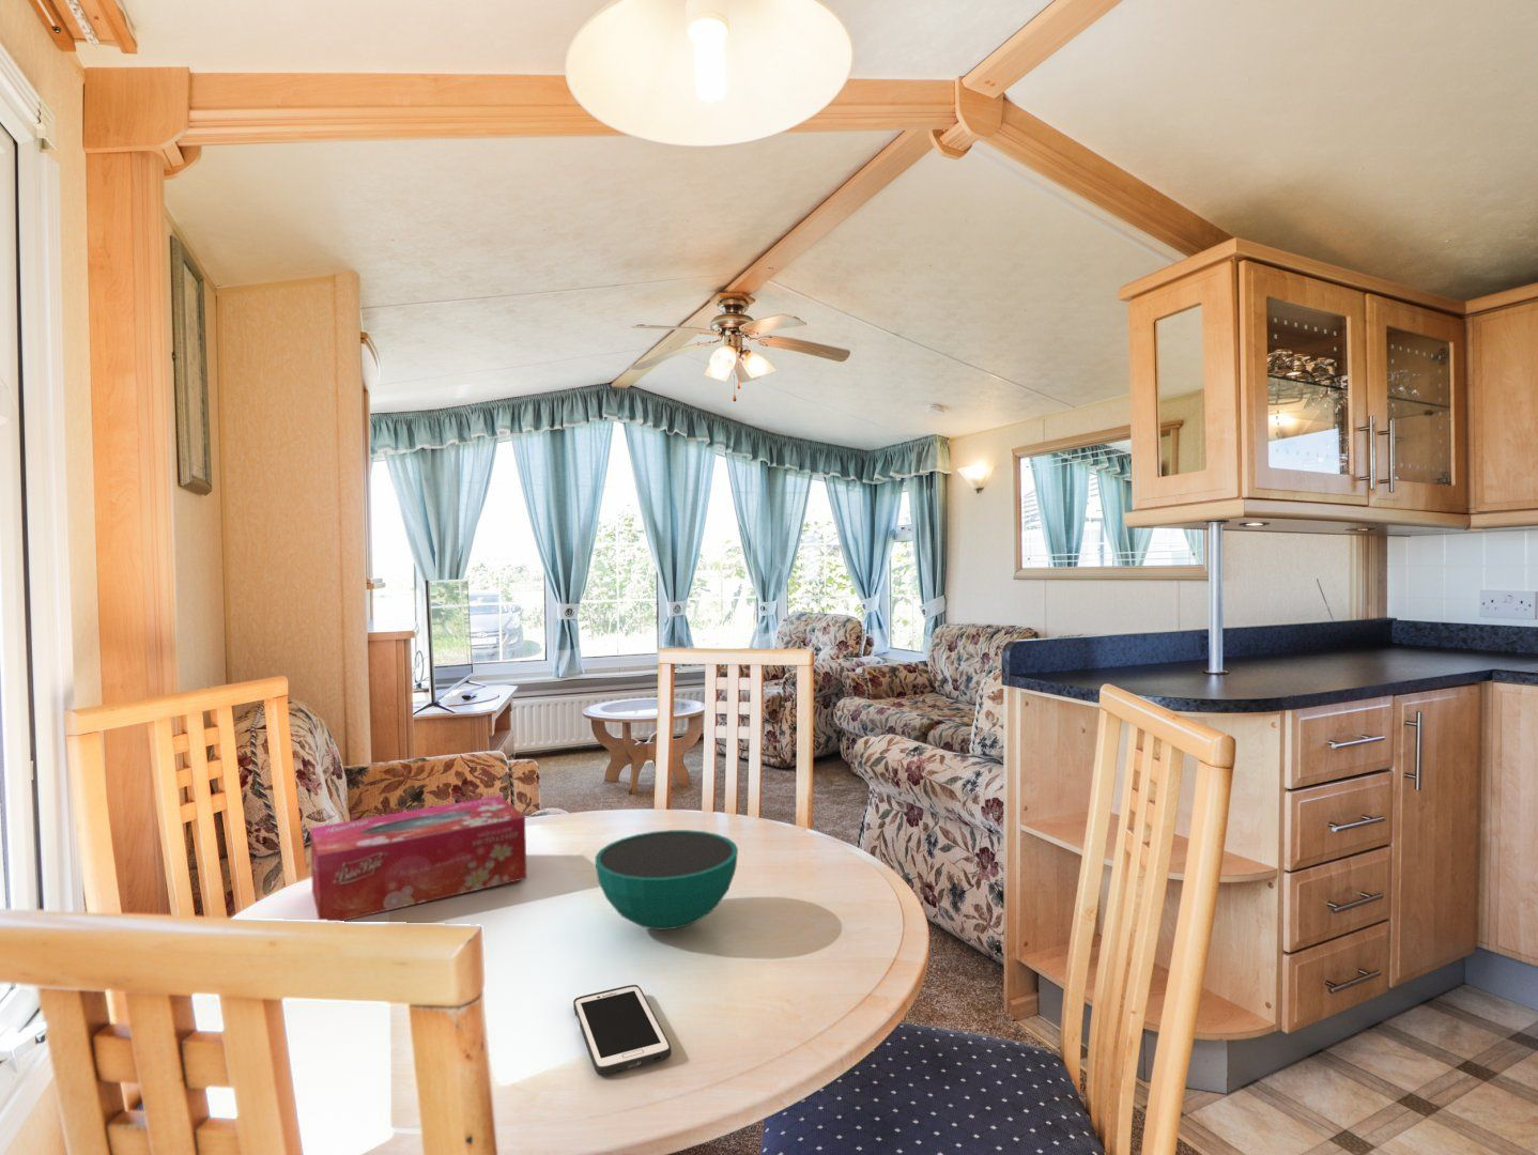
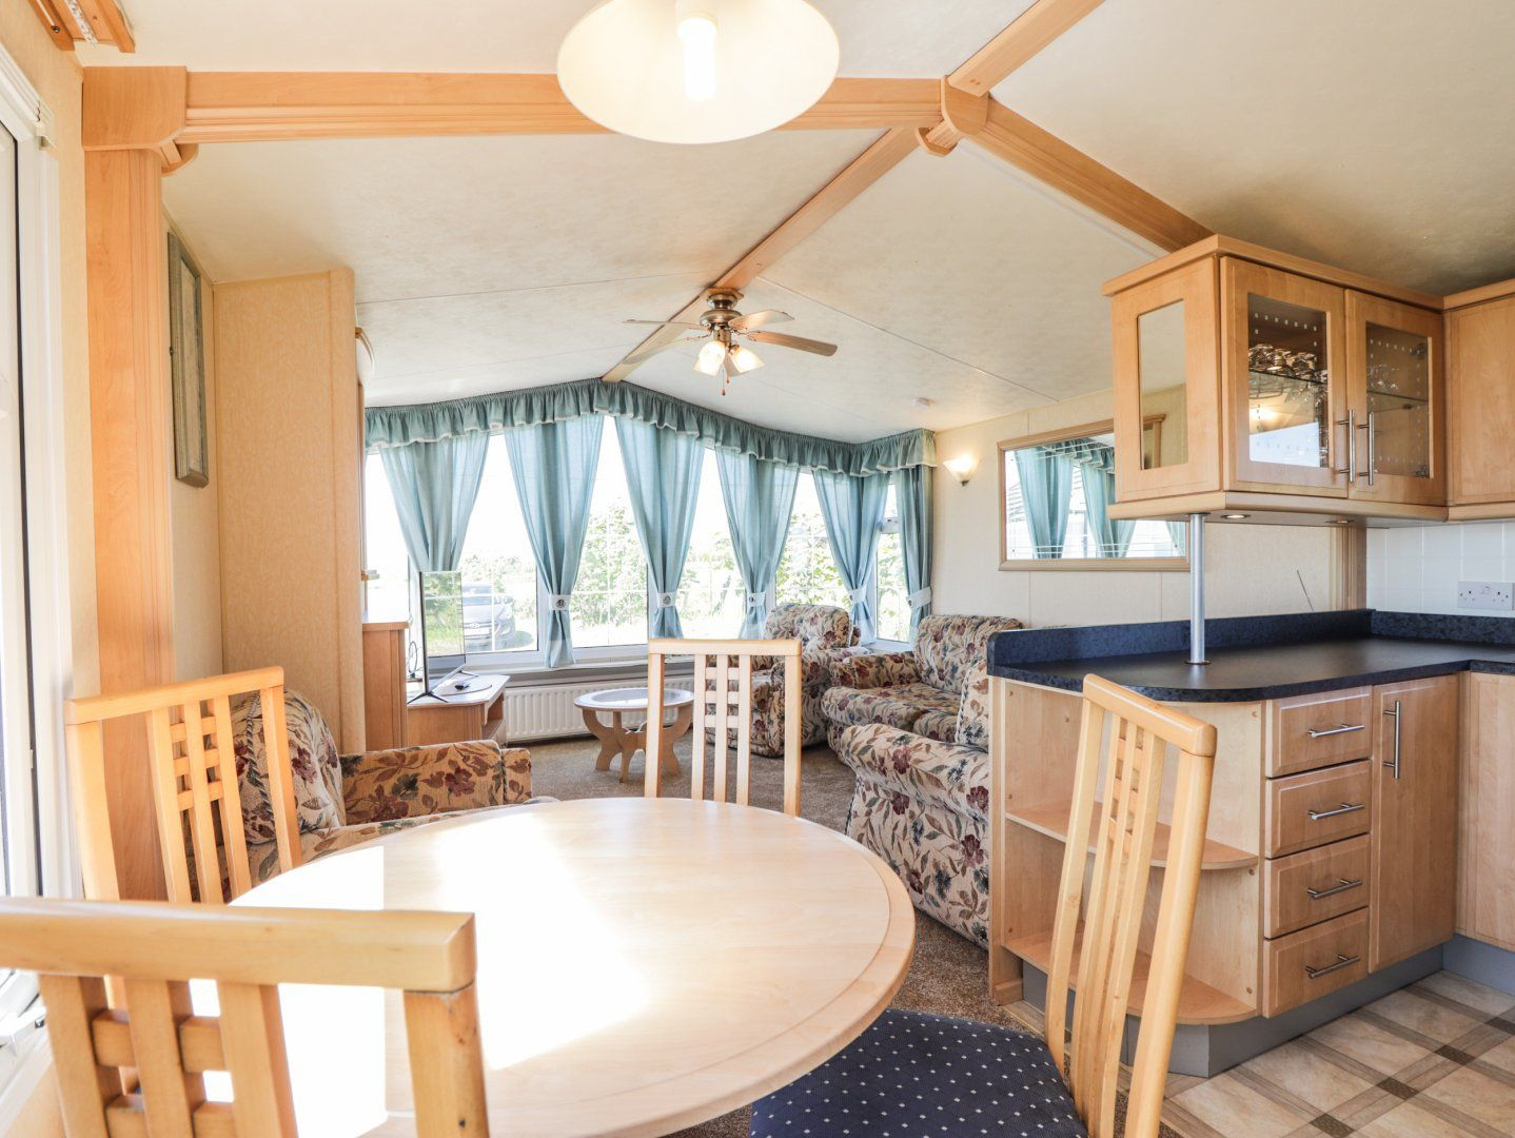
- cell phone (620, 1025)
- tissue box (420, 853)
- bowl (667, 888)
